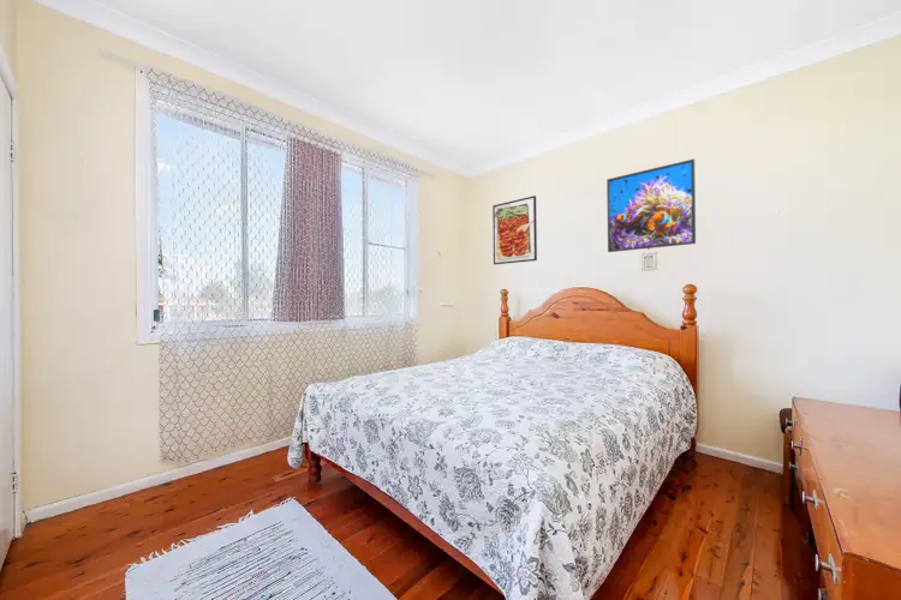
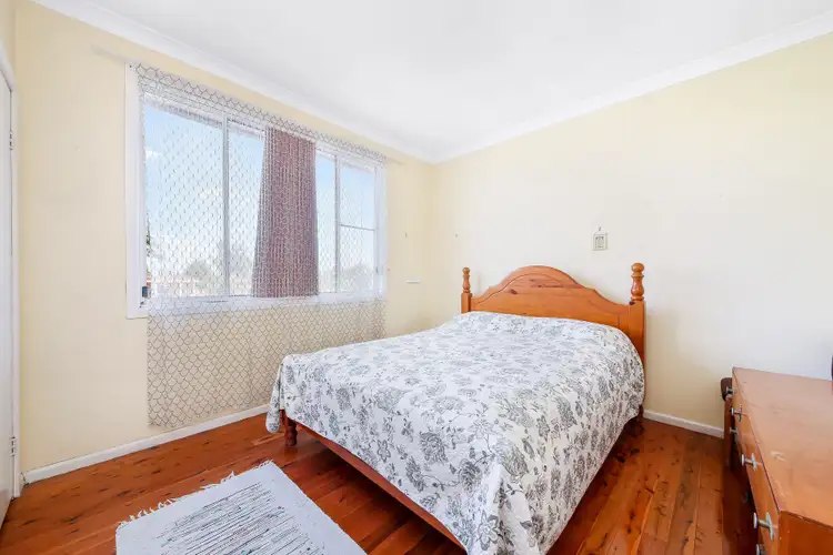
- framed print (648, 209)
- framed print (513, 232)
